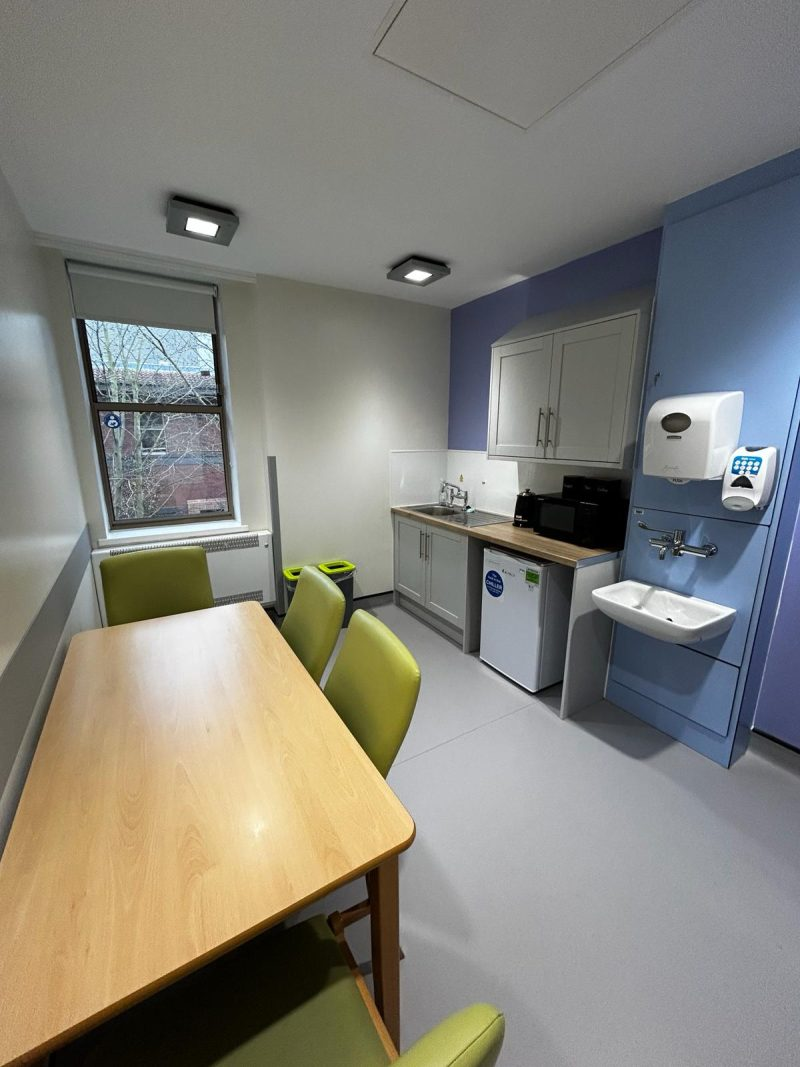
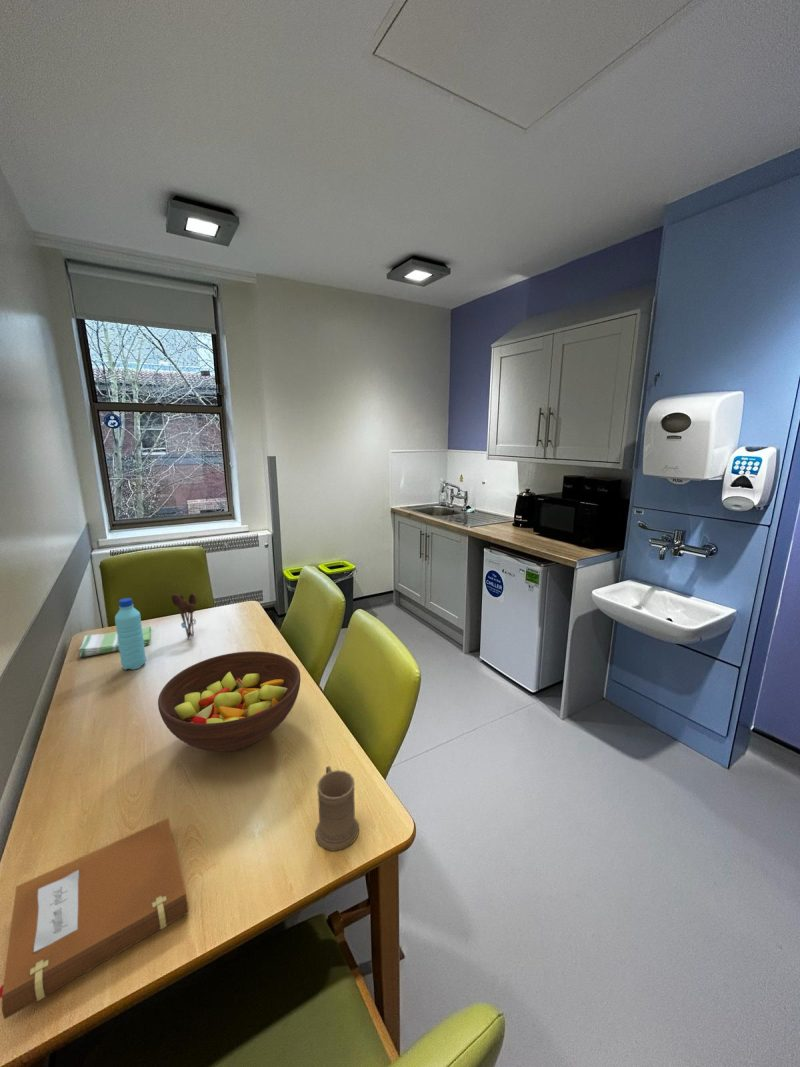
+ mug (334, 802)
+ water bottle (130, 633)
+ utensil holder (186, 615)
+ dish towel (116, 638)
+ fruit bowl (235, 709)
+ notebook (97, 903)
